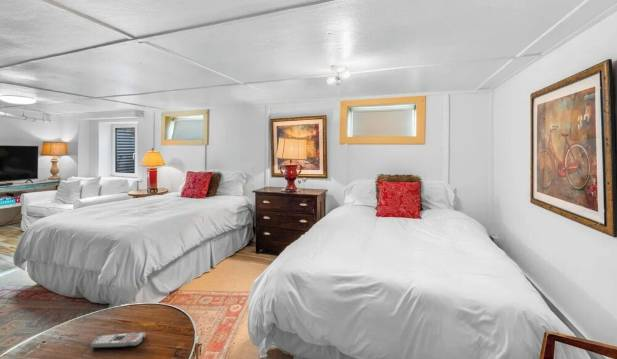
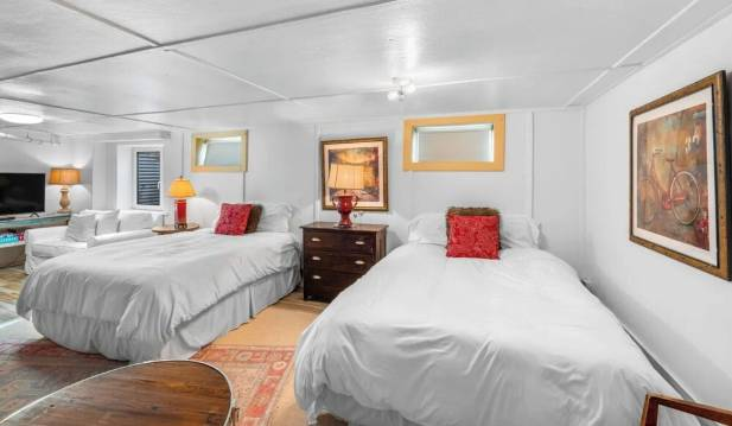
- remote control (118, 340)
